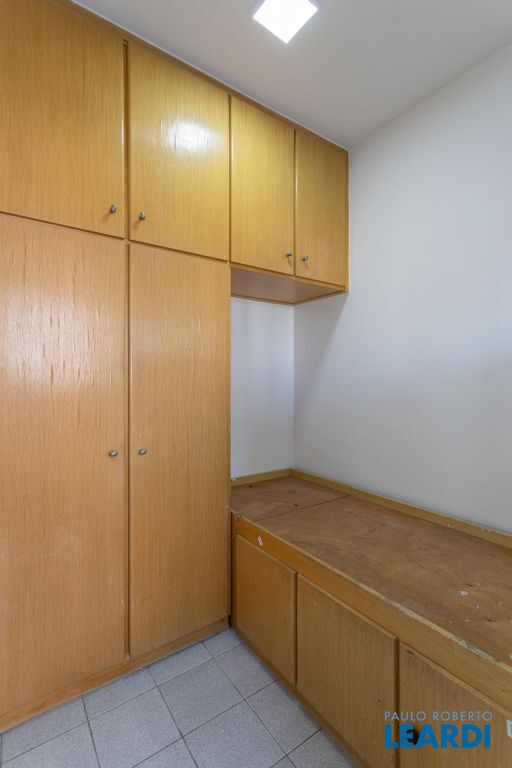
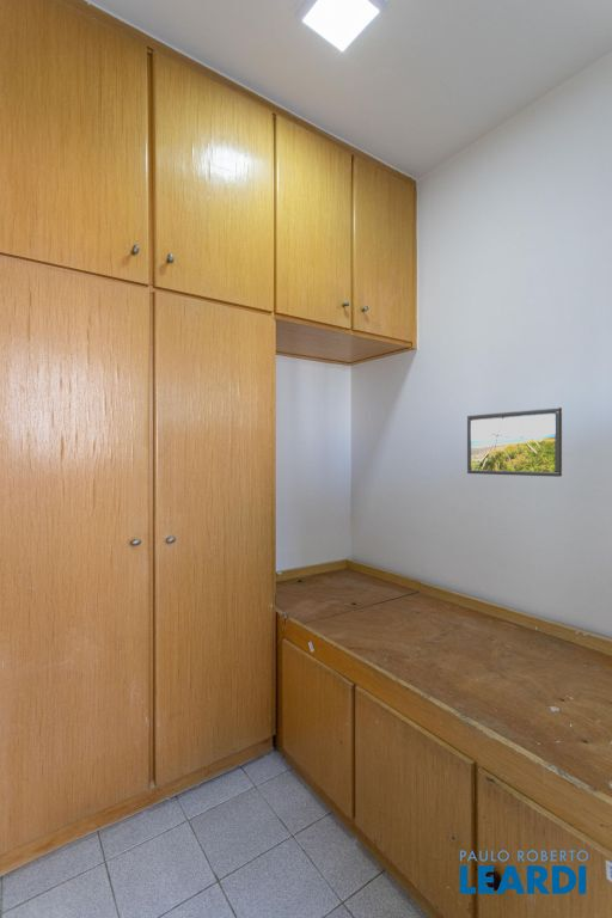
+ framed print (510, 443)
